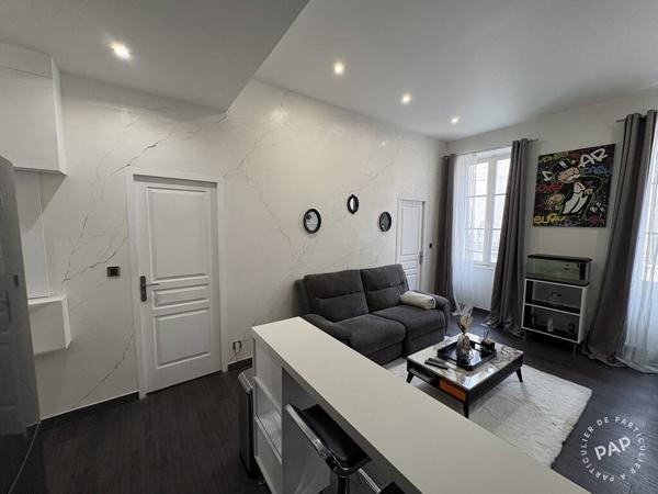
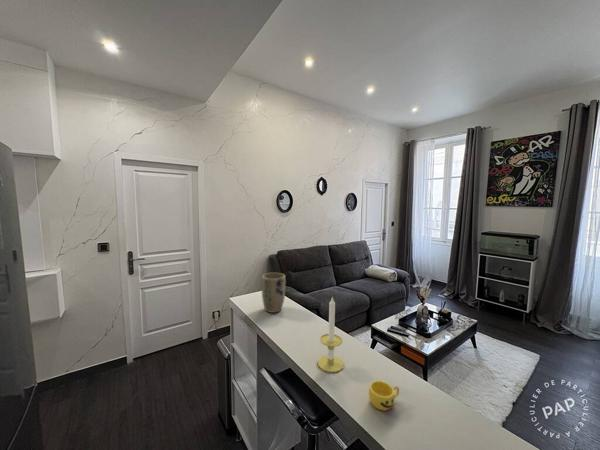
+ plant pot (273, 292)
+ cup (384, 394)
+ candle (331, 330)
